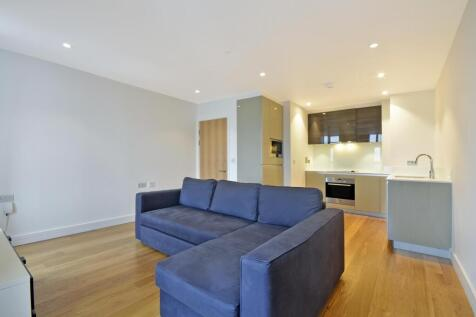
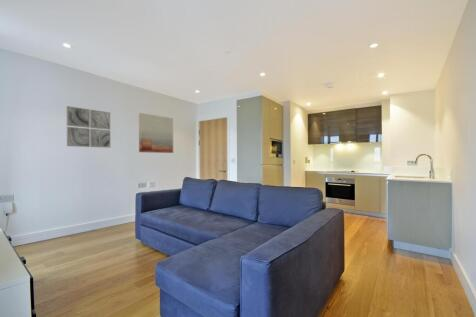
+ wall art (157, 134)
+ wall art (89, 127)
